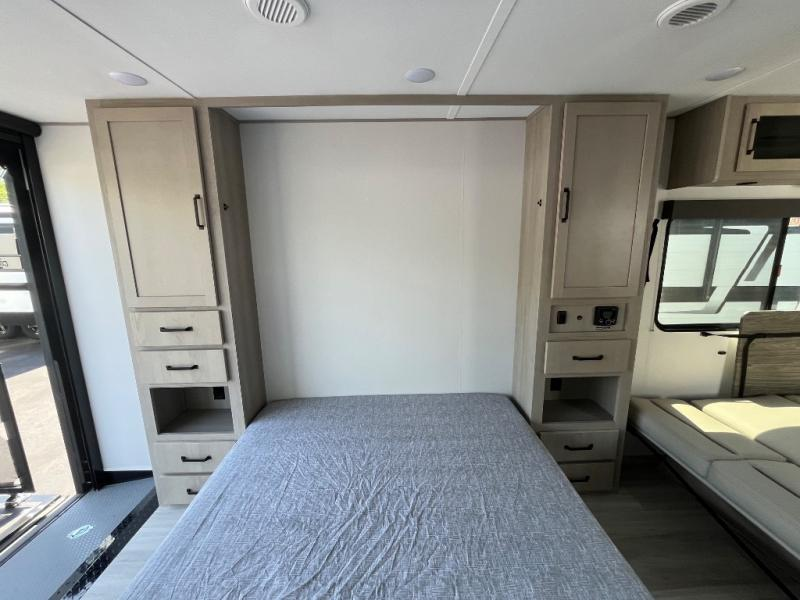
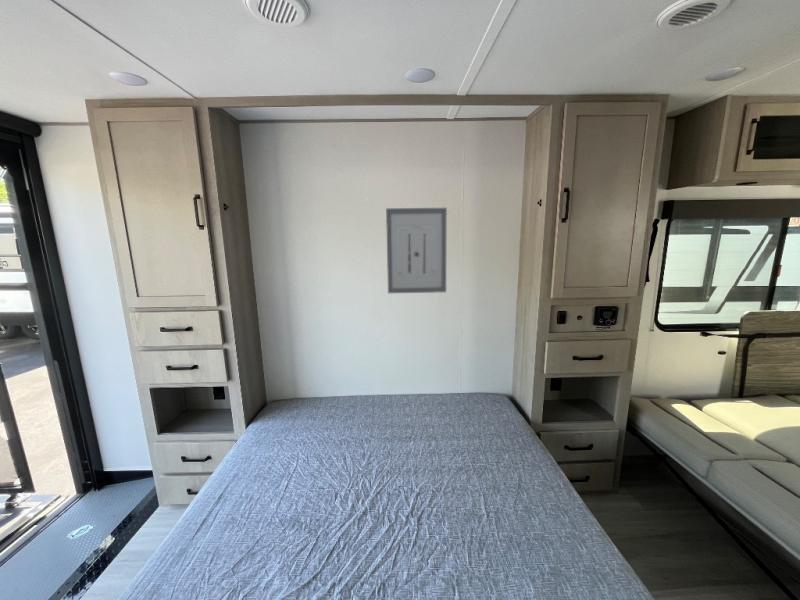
+ wall art (416, 251)
